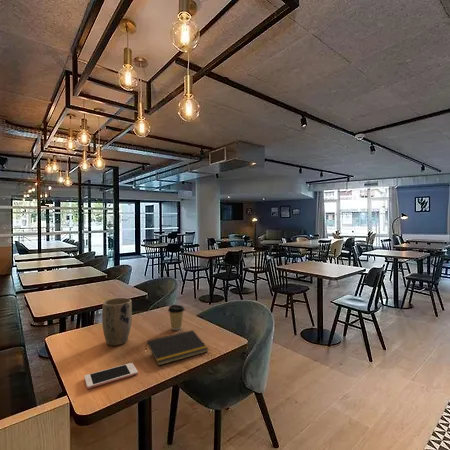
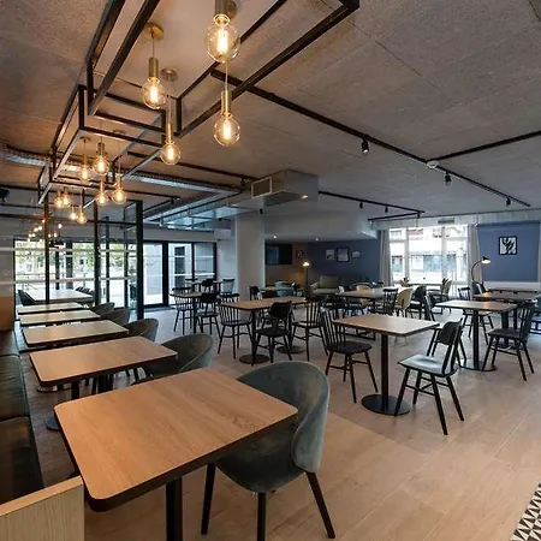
- cell phone (111, 374)
- plant pot (117, 321)
- notepad (177, 346)
- coffee cup (176, 317)
